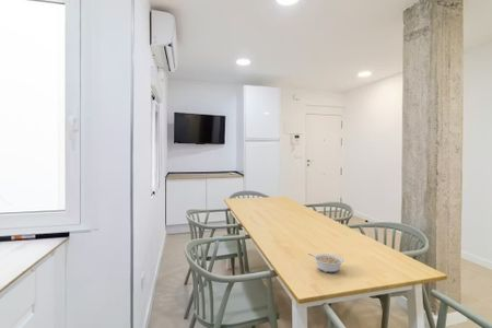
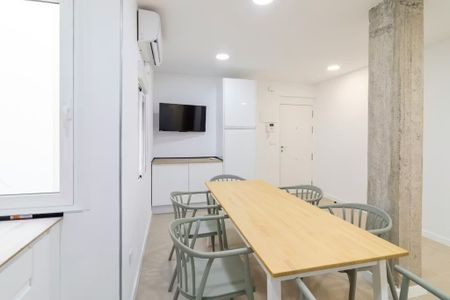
- legume (327, 262)
